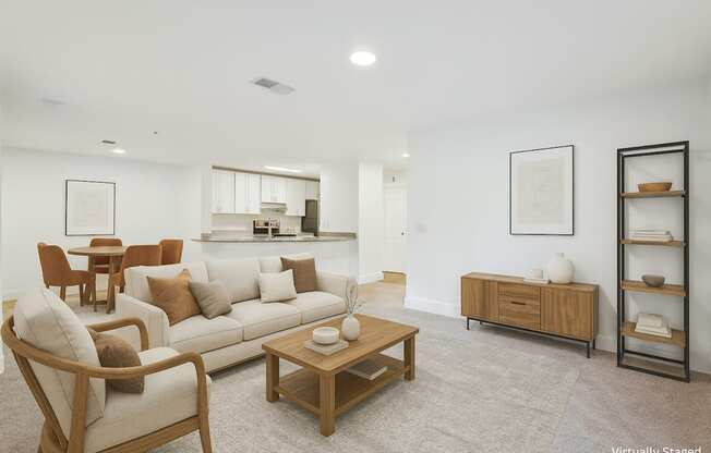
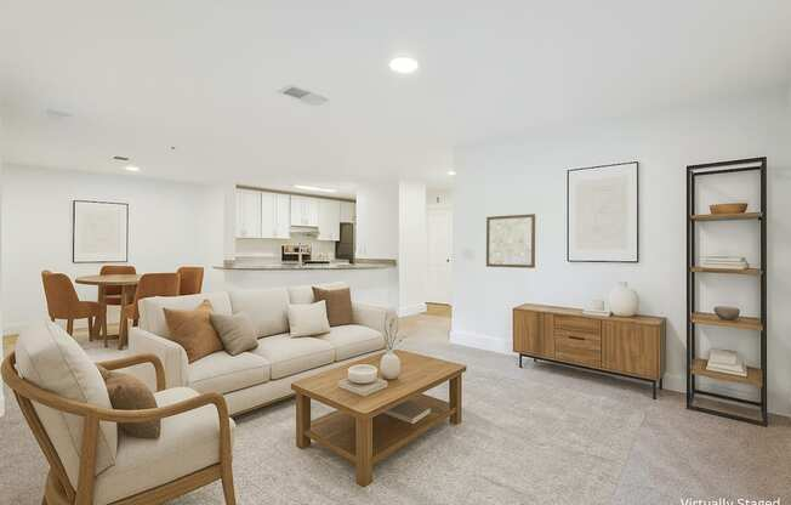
+ wall art (507, 242)
